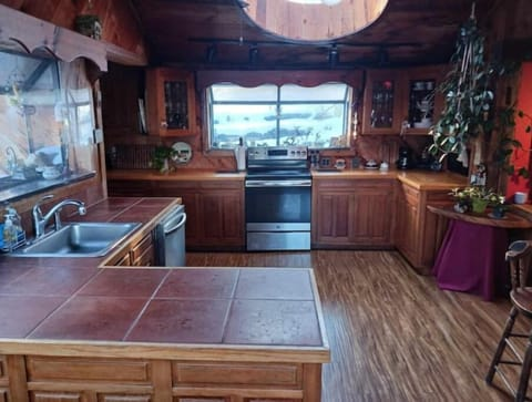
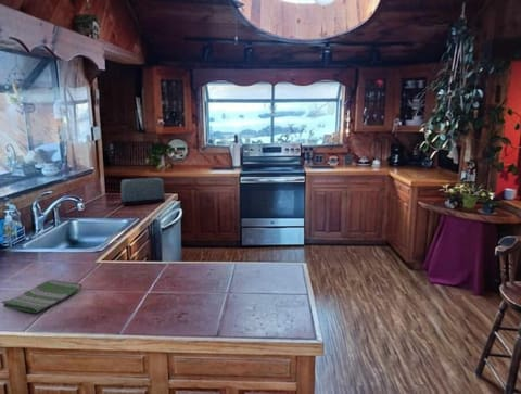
+ dish towel (43, 294)
+ toaster (142, 190)
